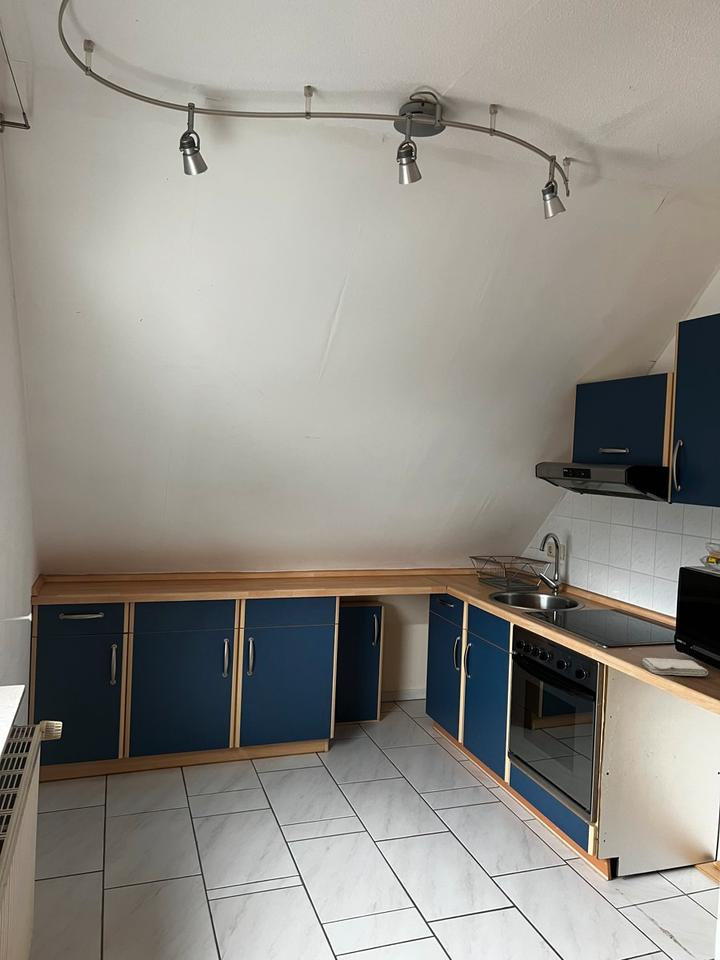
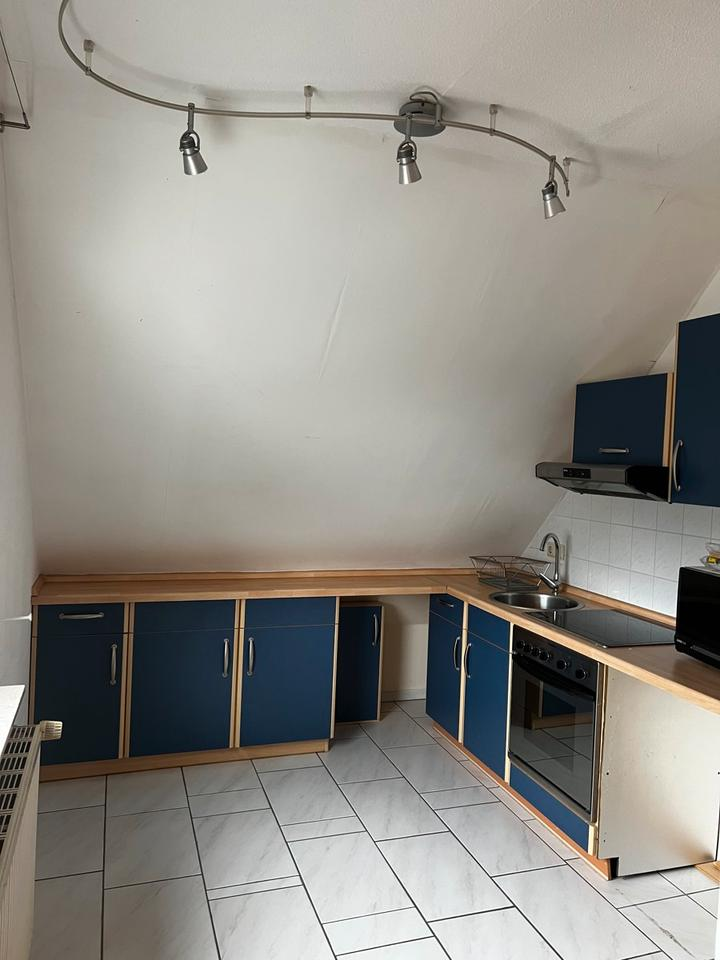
- washcloth (673, 666)
